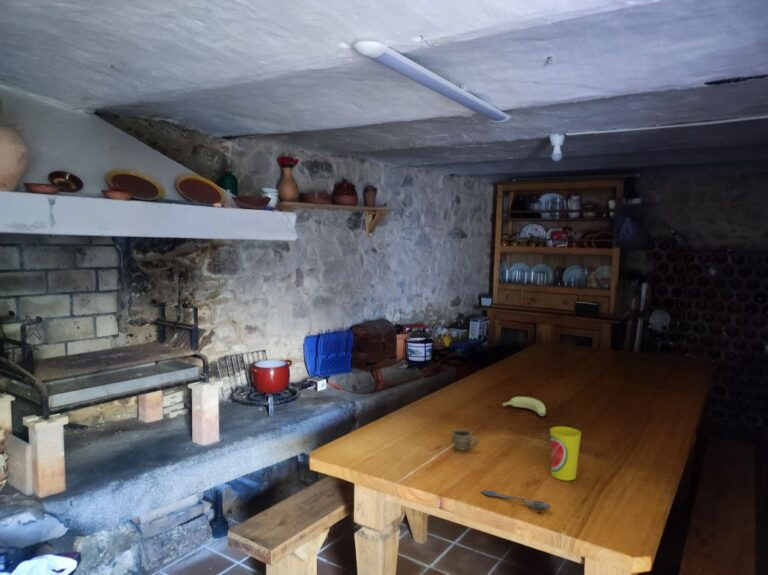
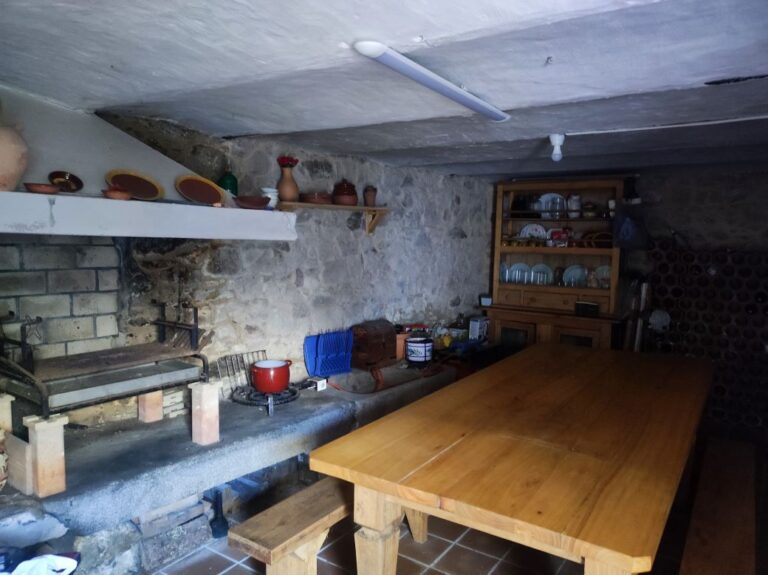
- banana (523, 404)
- spoon (514, 498)
- cup (464, 441)
- cup (564, 453)
